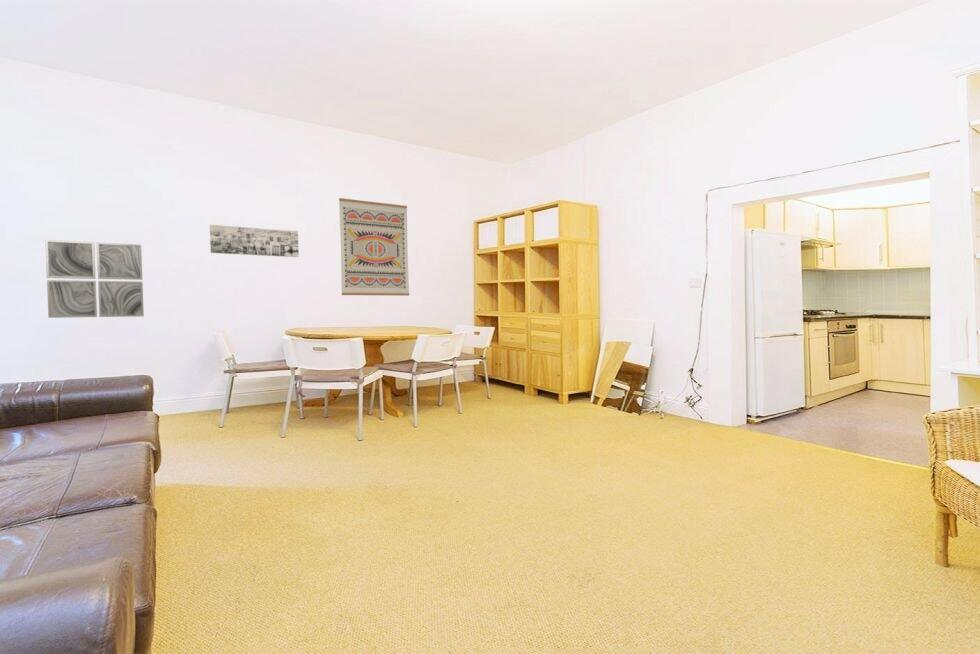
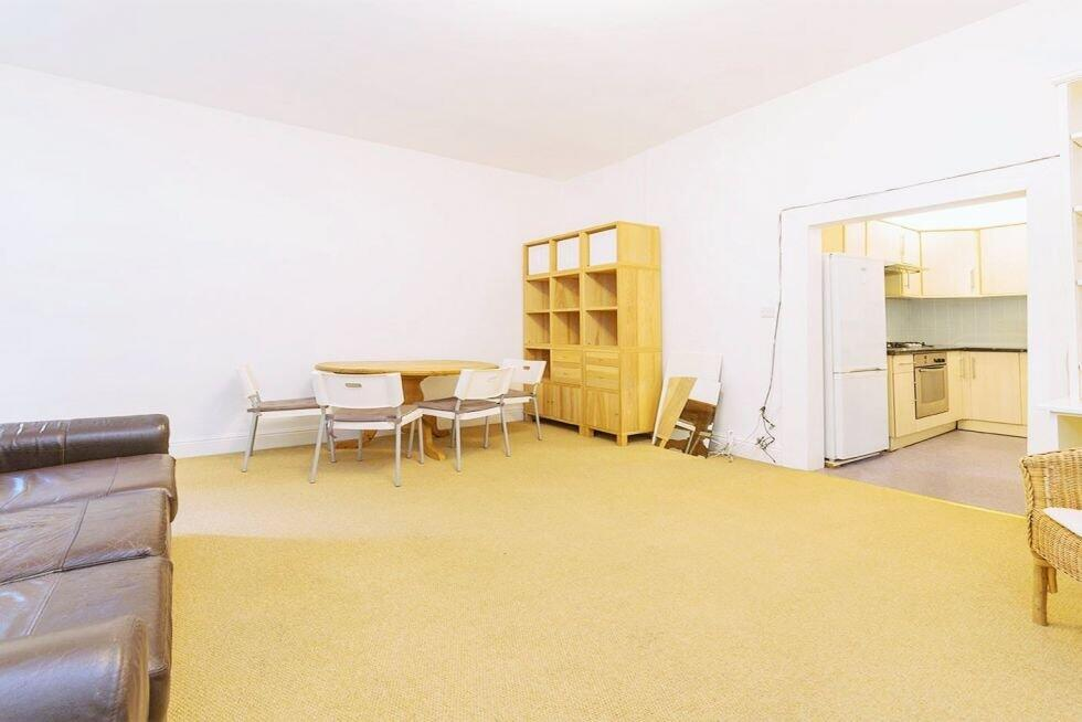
- wall art (375, 248)
- wall art (256, 241)
- wall art (95, 278)
